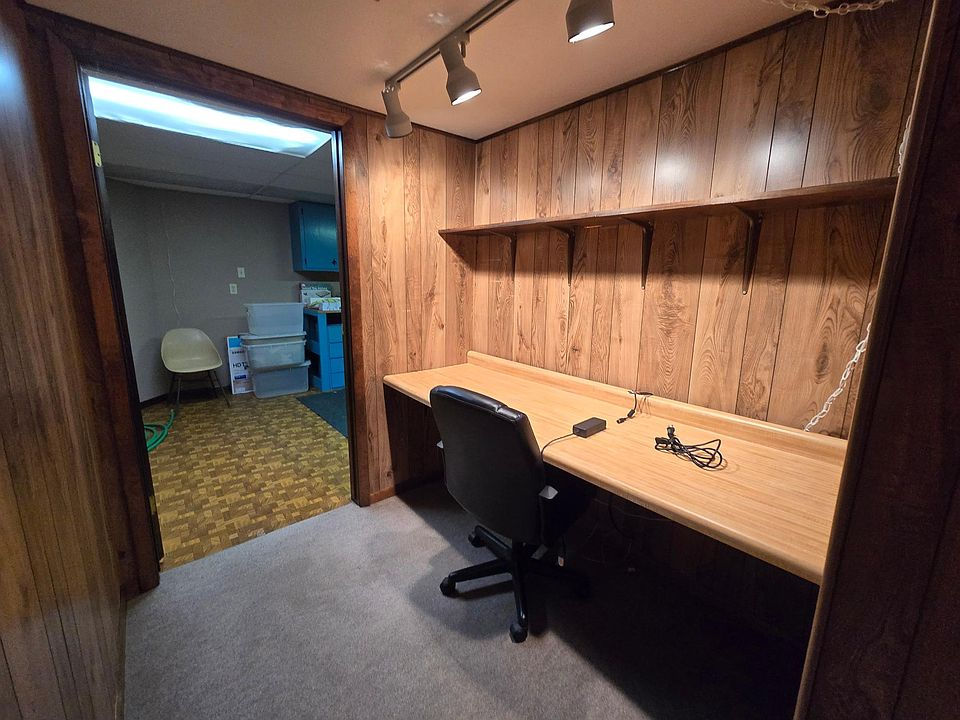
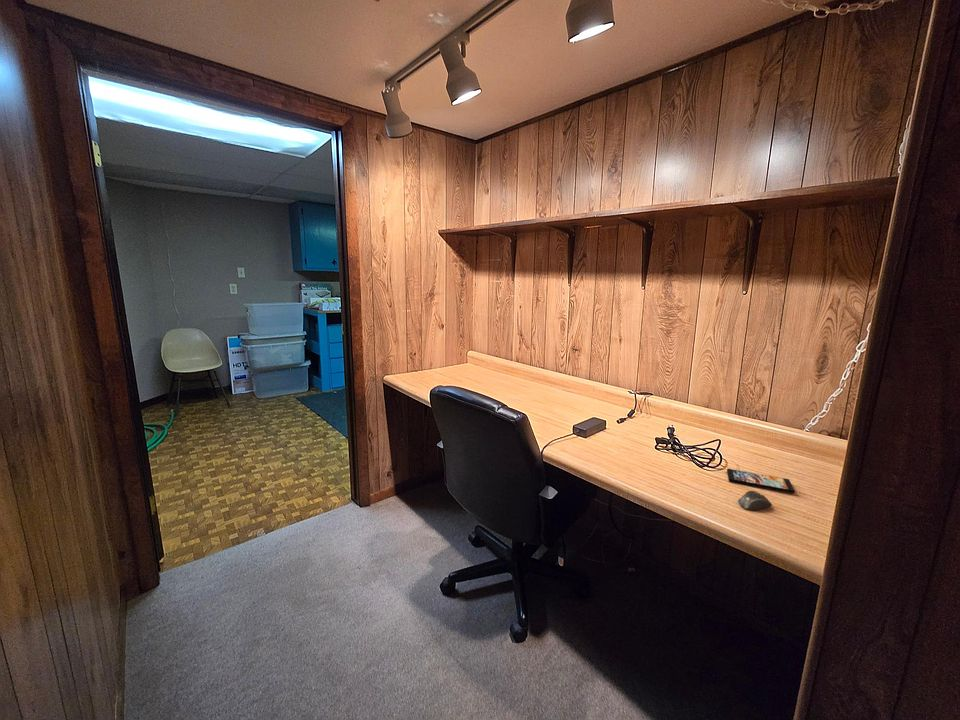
+ smartphone (758, 480)
+ computer mouse (754, 499)
